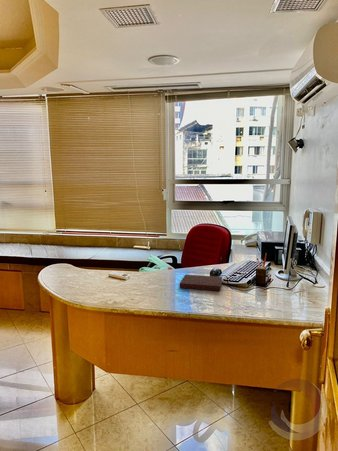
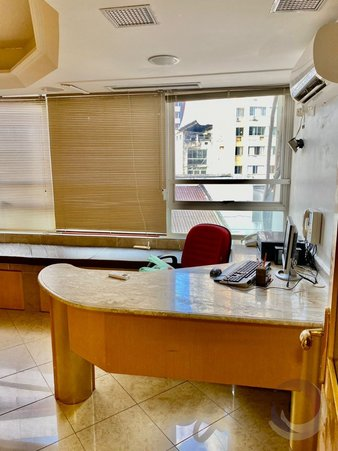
- notebook (201, 282)
